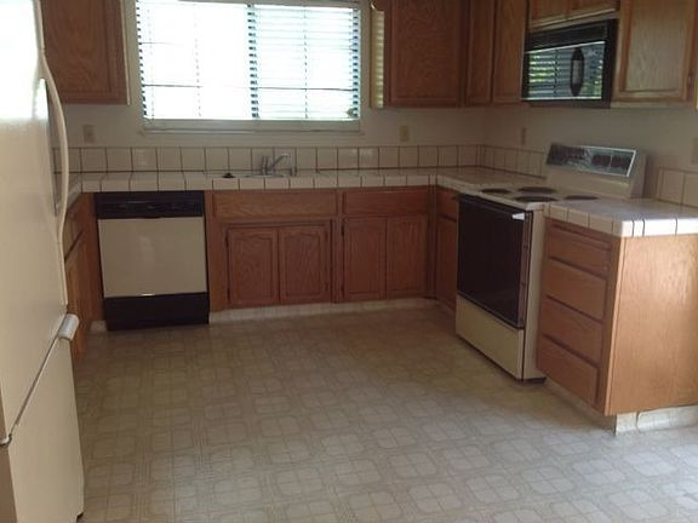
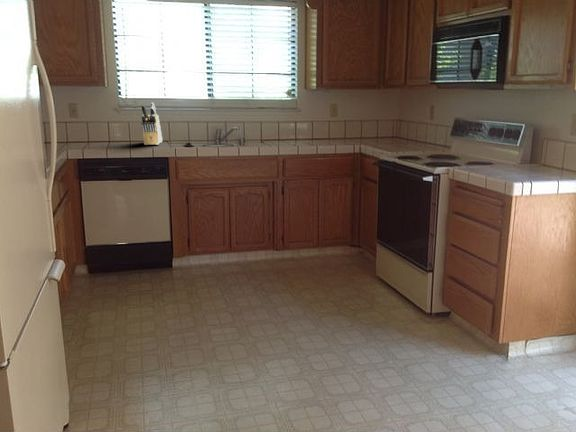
+ knife block (151, 123)
